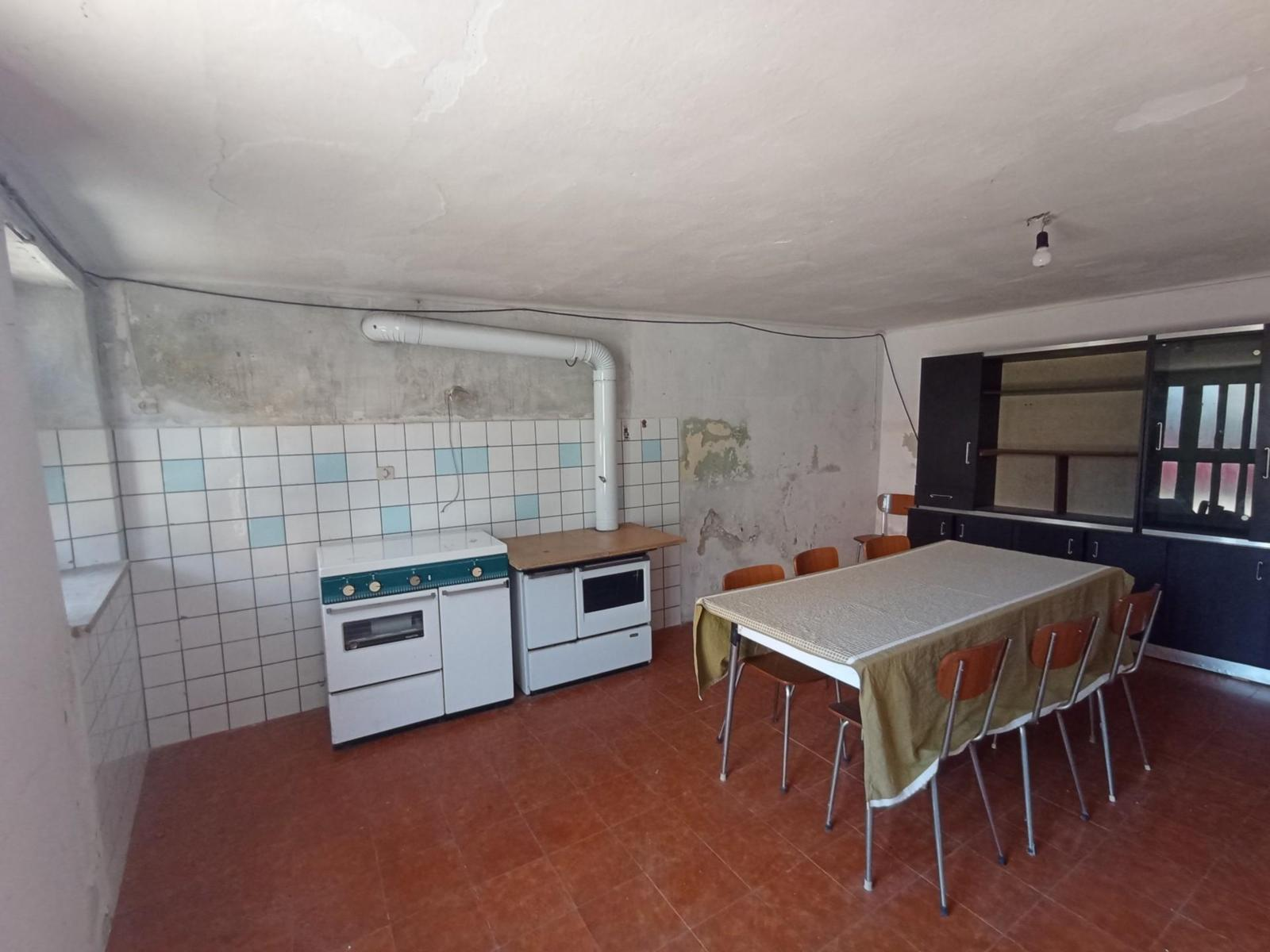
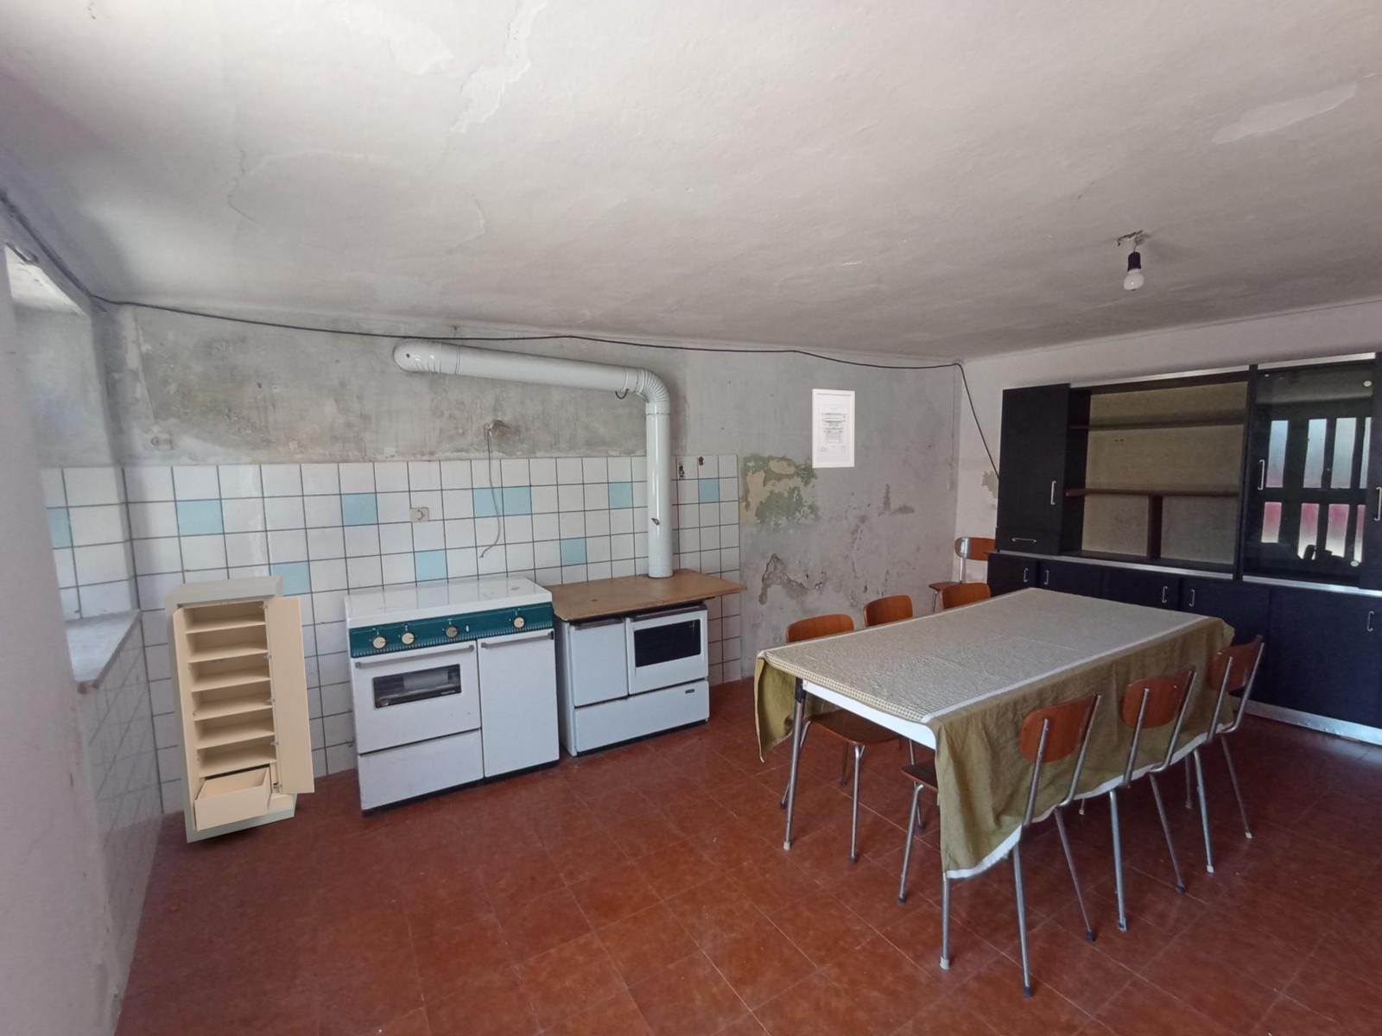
+ wall art (834, 428)
+ storage cabinet (247, 703)
